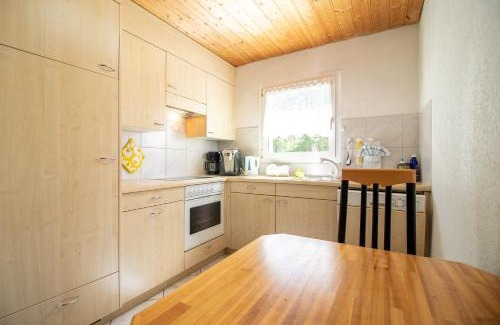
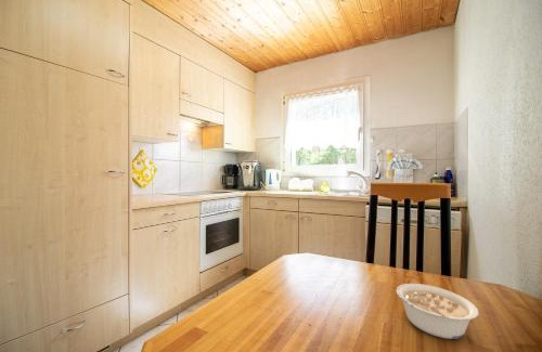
+ legume (436, 310)
